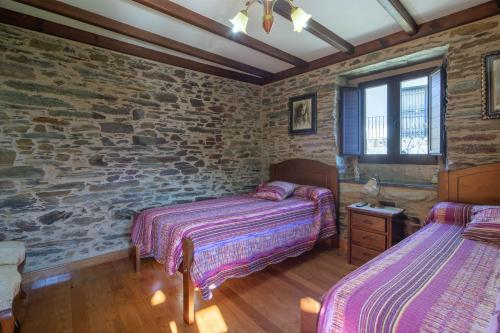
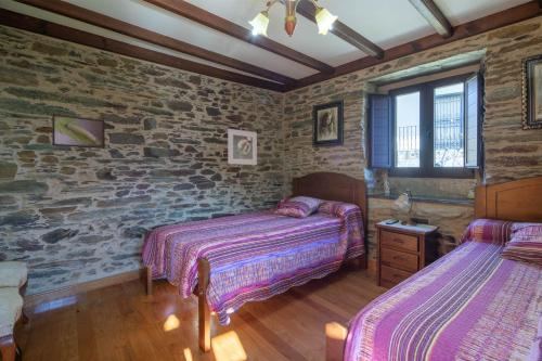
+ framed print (79, 131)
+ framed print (243, 147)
